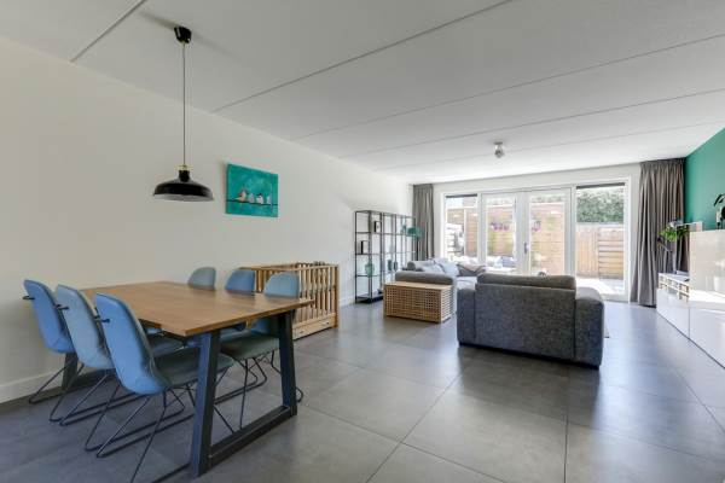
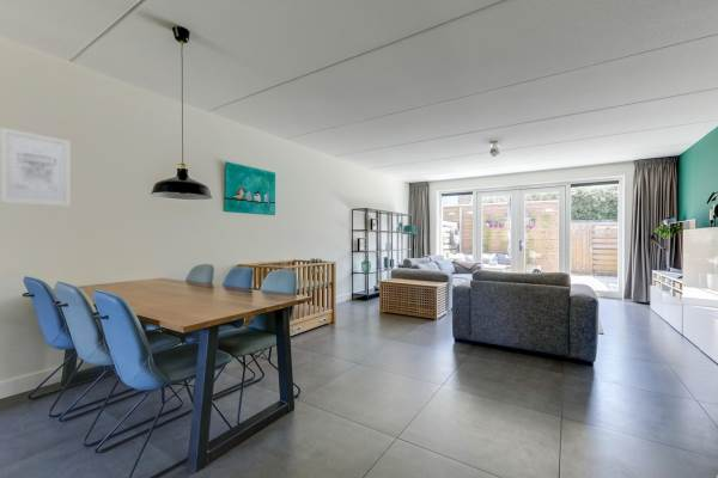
+ wall art (37, 168)
